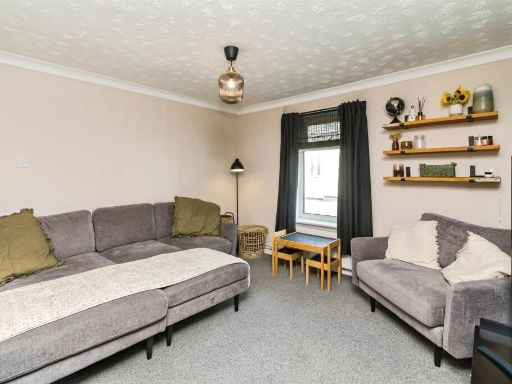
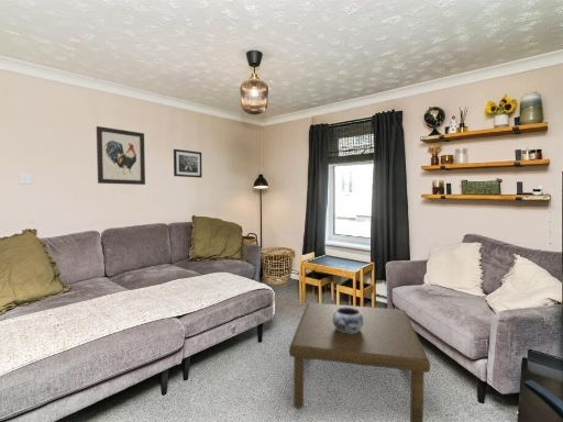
+ wall art (188, 164)
+ decorative bowl (347, 319)
+ wall art (122, 157)
+ coffee table (354, 353)
